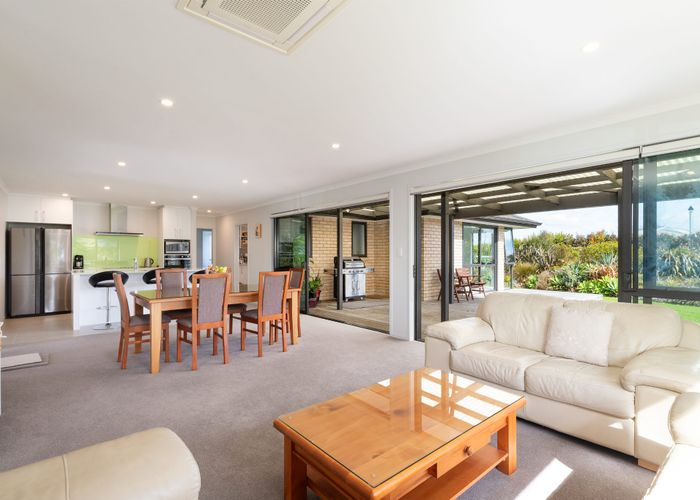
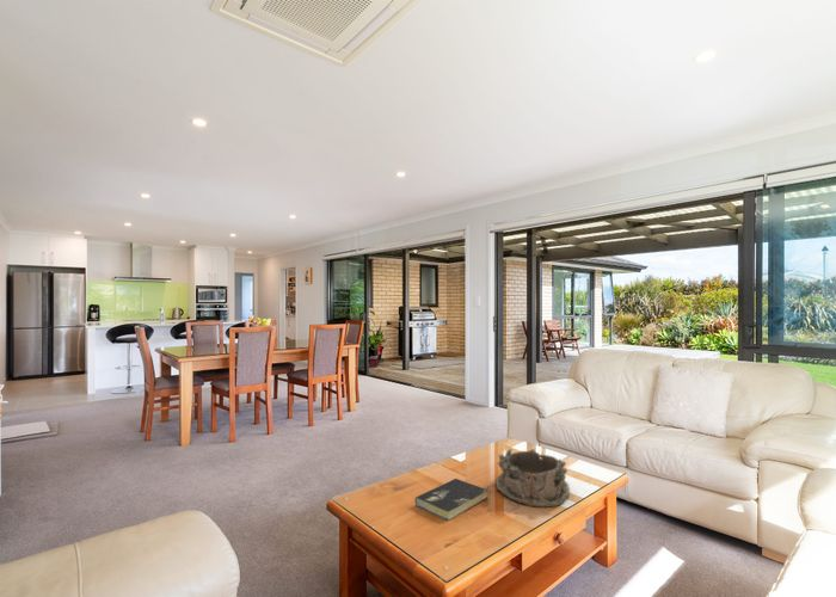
+ book (451, 497)
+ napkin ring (531, 472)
